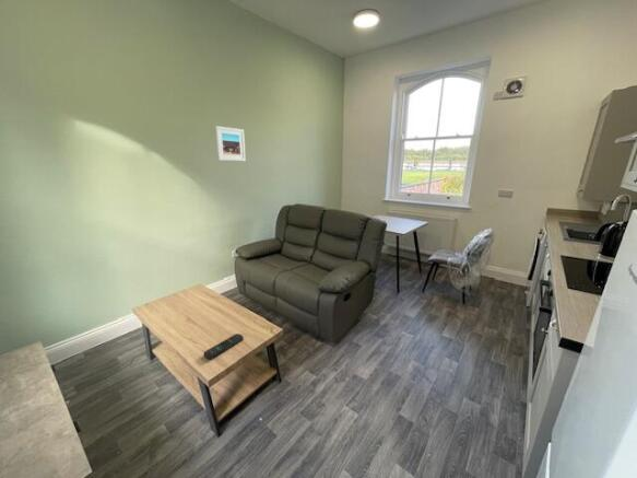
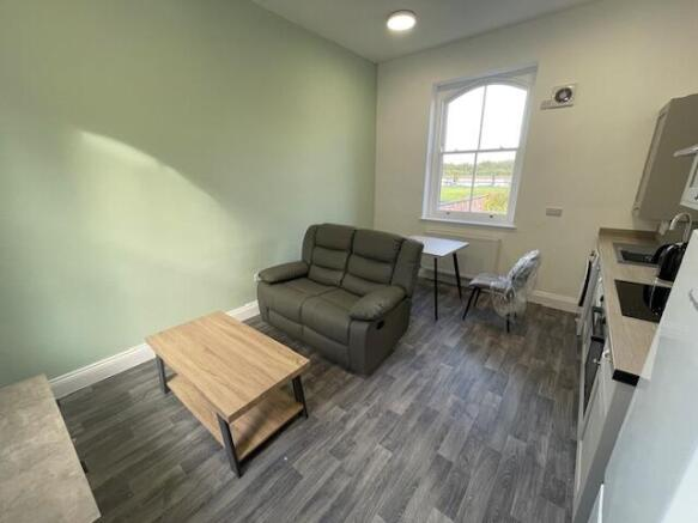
- remote control (224, 345)
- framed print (231, 144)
